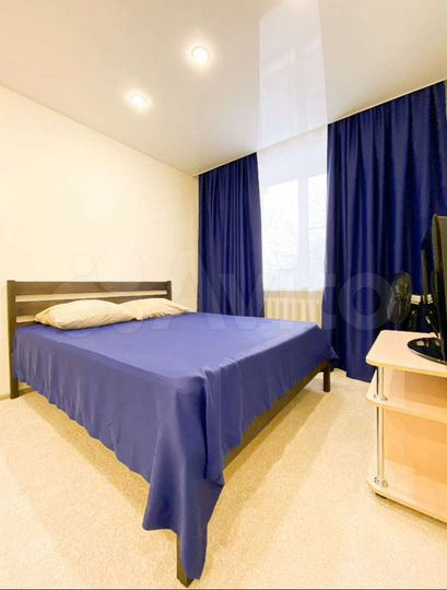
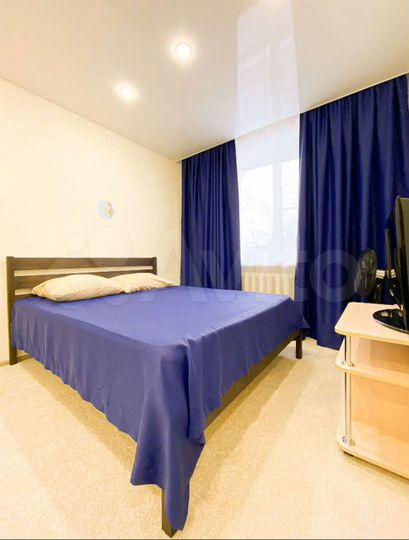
+ decorative plate (106, 210)
